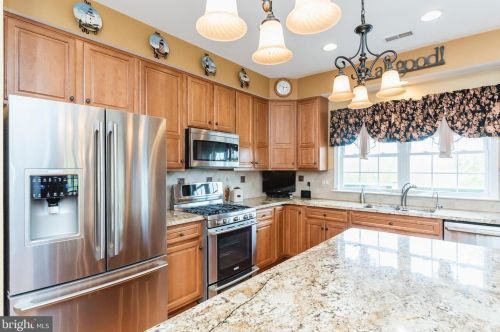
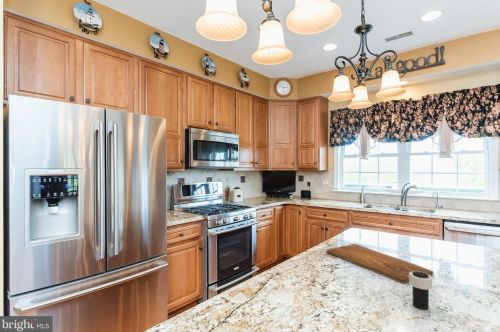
+ cup (420, 290)
+ cutting board (374, 260)
